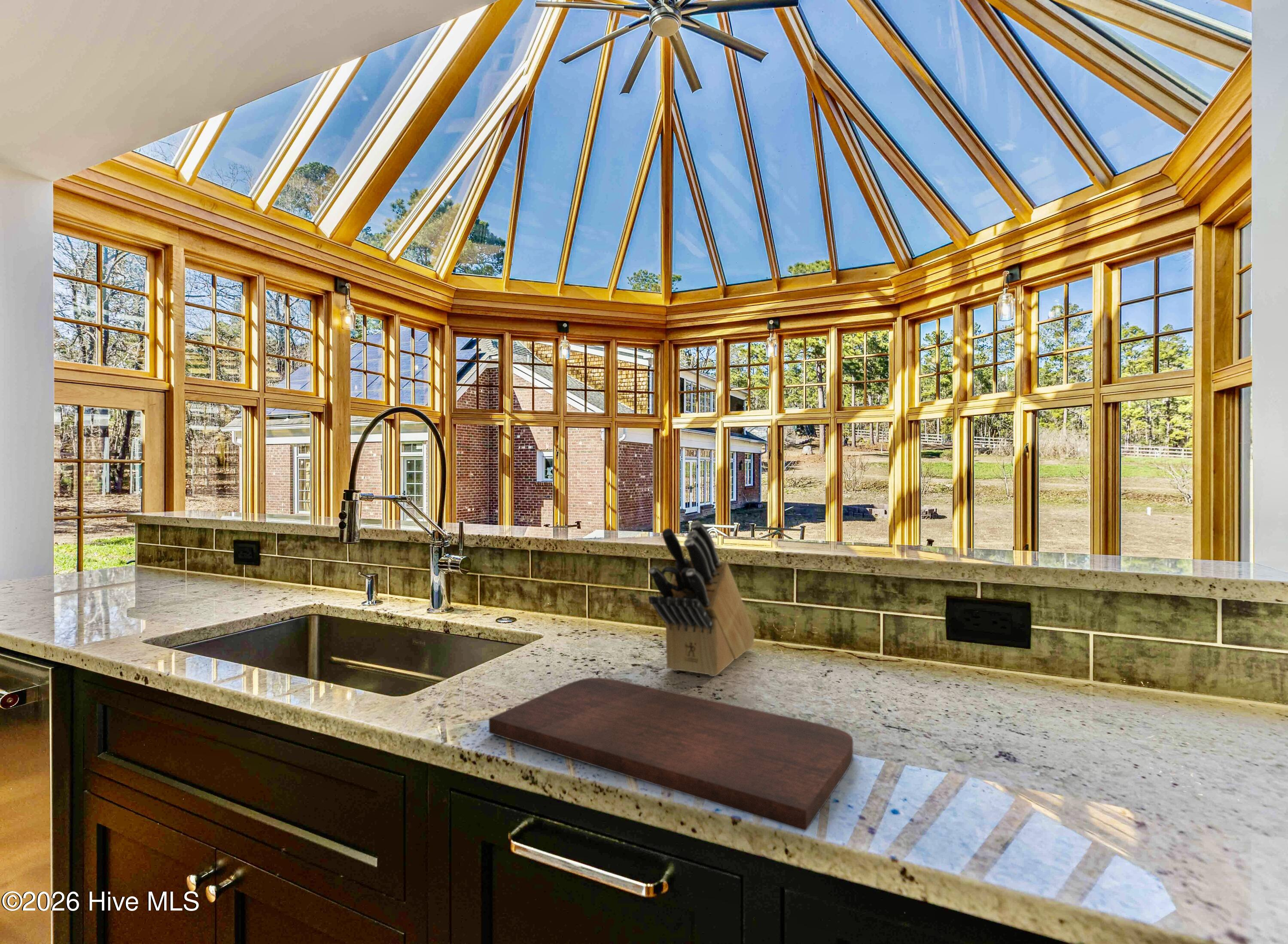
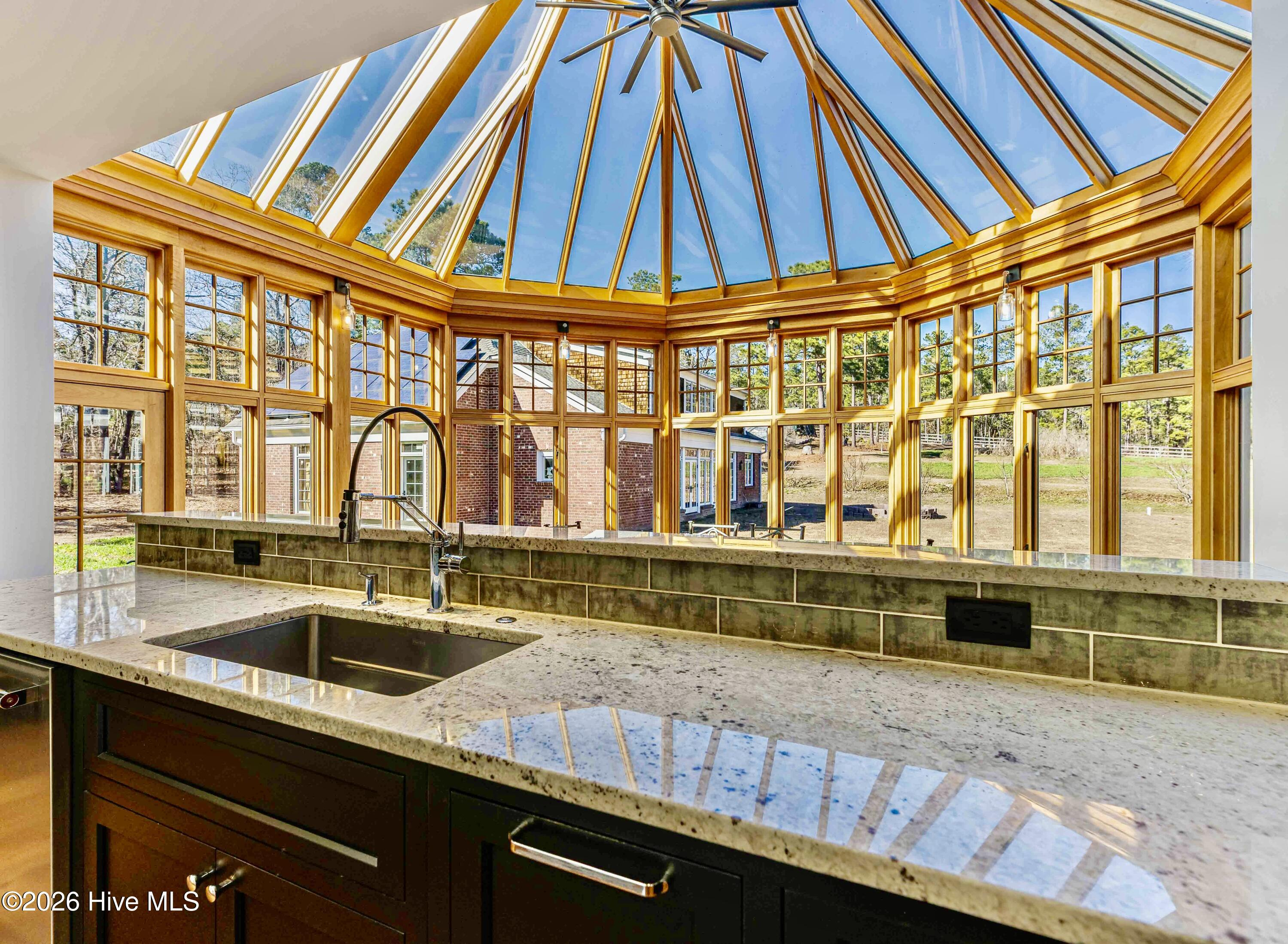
- knife block (705, 590)
- cutting board (670, 733)
